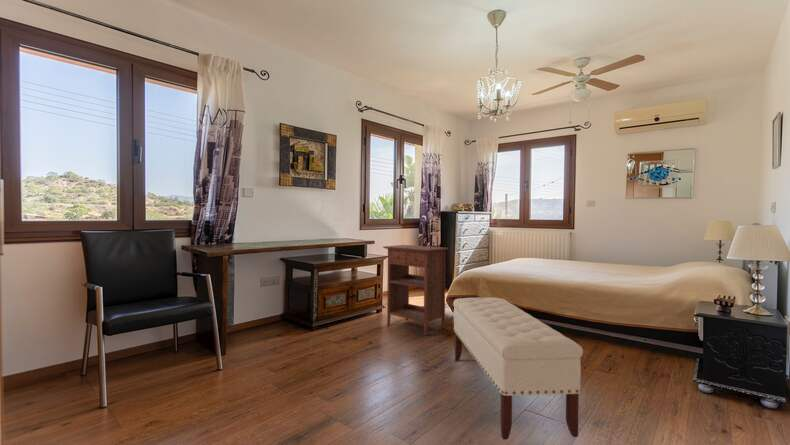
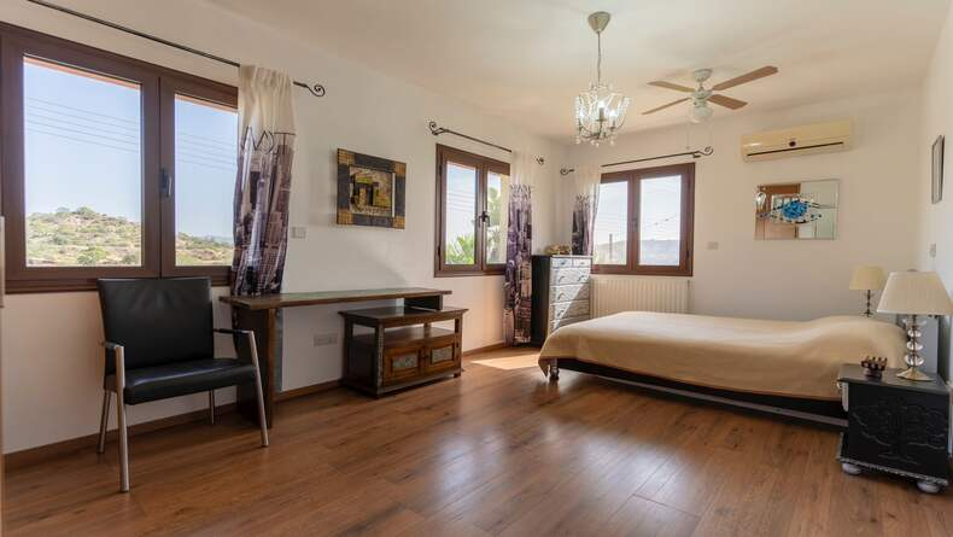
- nightstand (414, 286)
- bench (503, 352)
